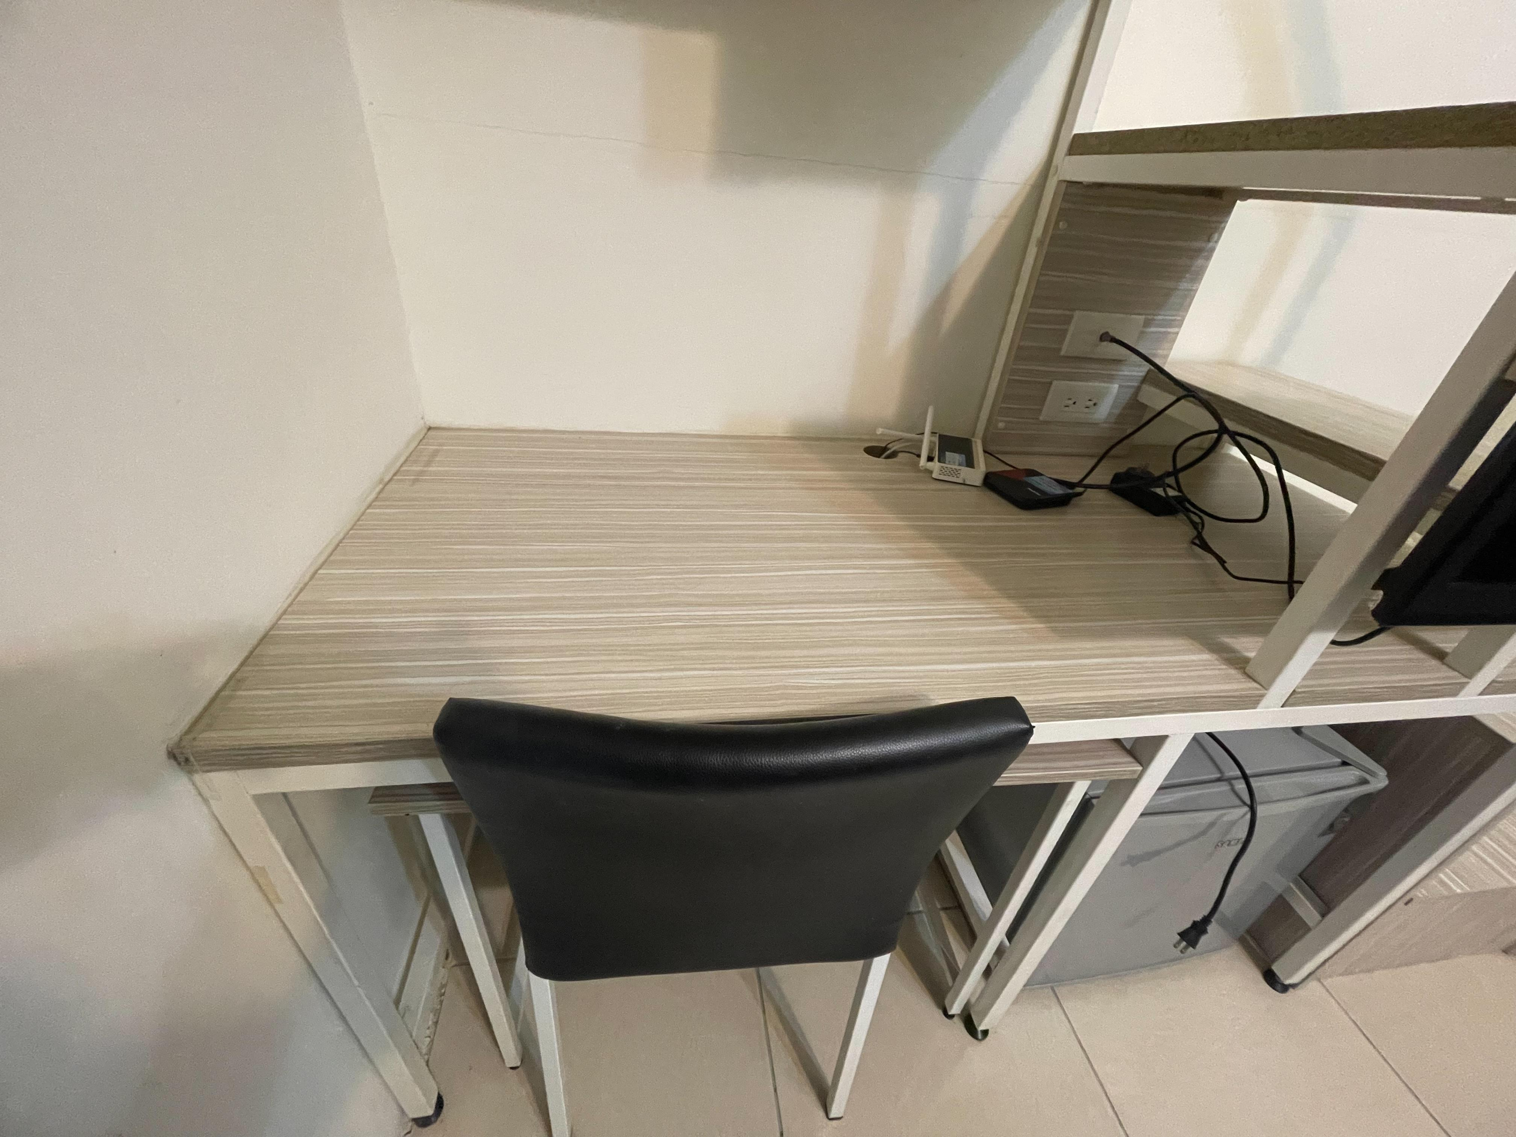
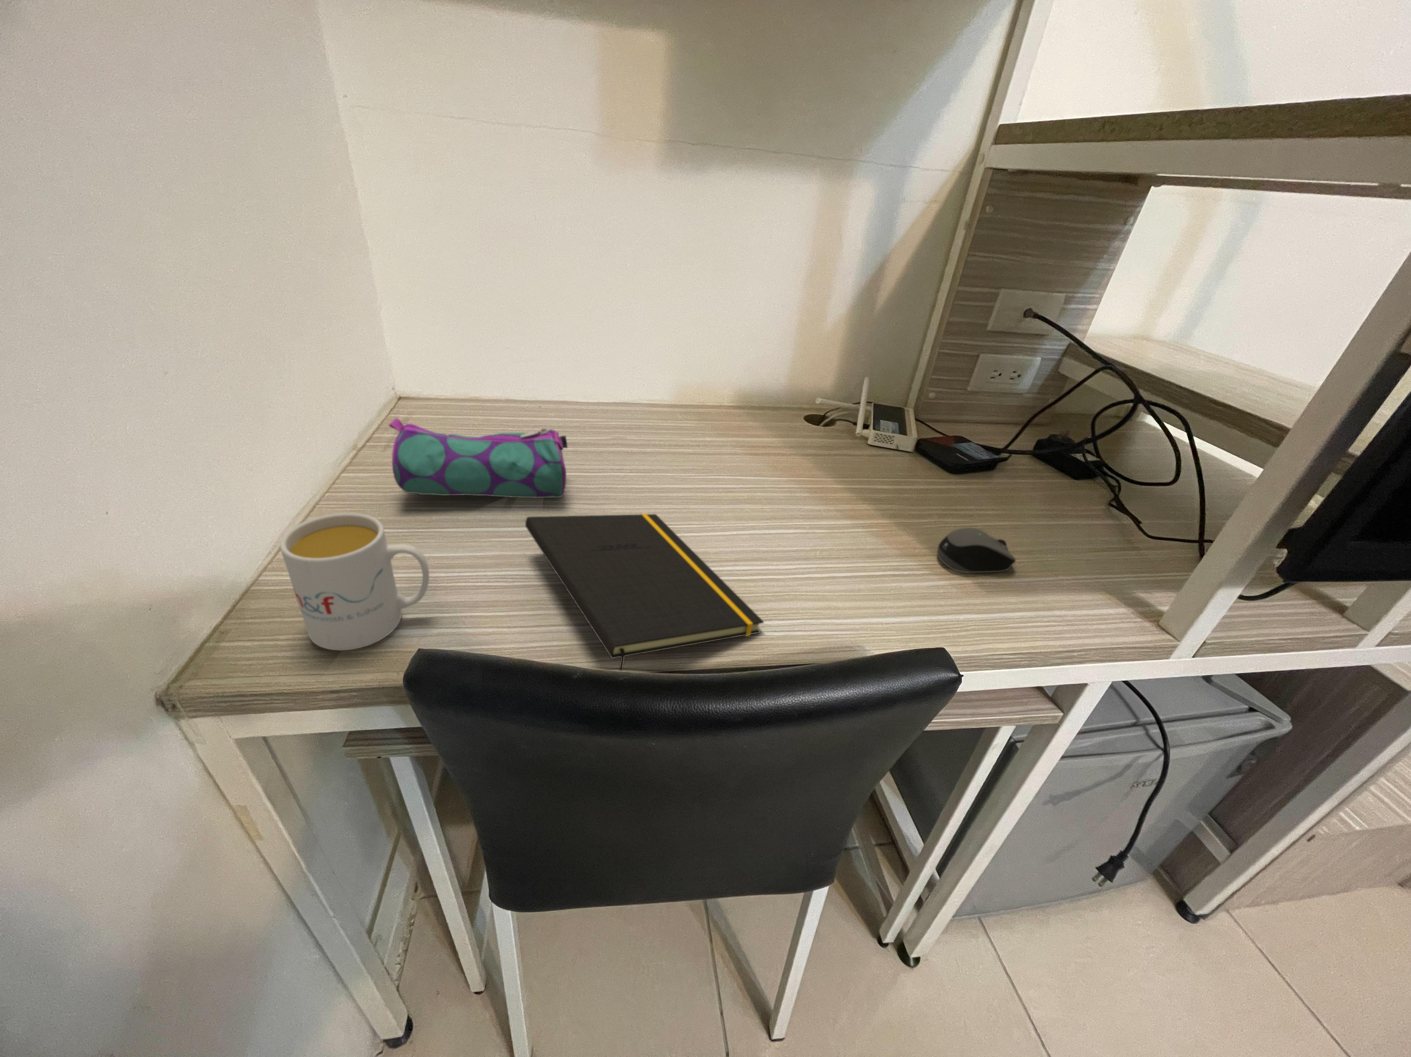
+ computer mouse (978, 547)
+ pencil case (483, 460)
+ mug (364, 580)
+ notepad (638, 572)
